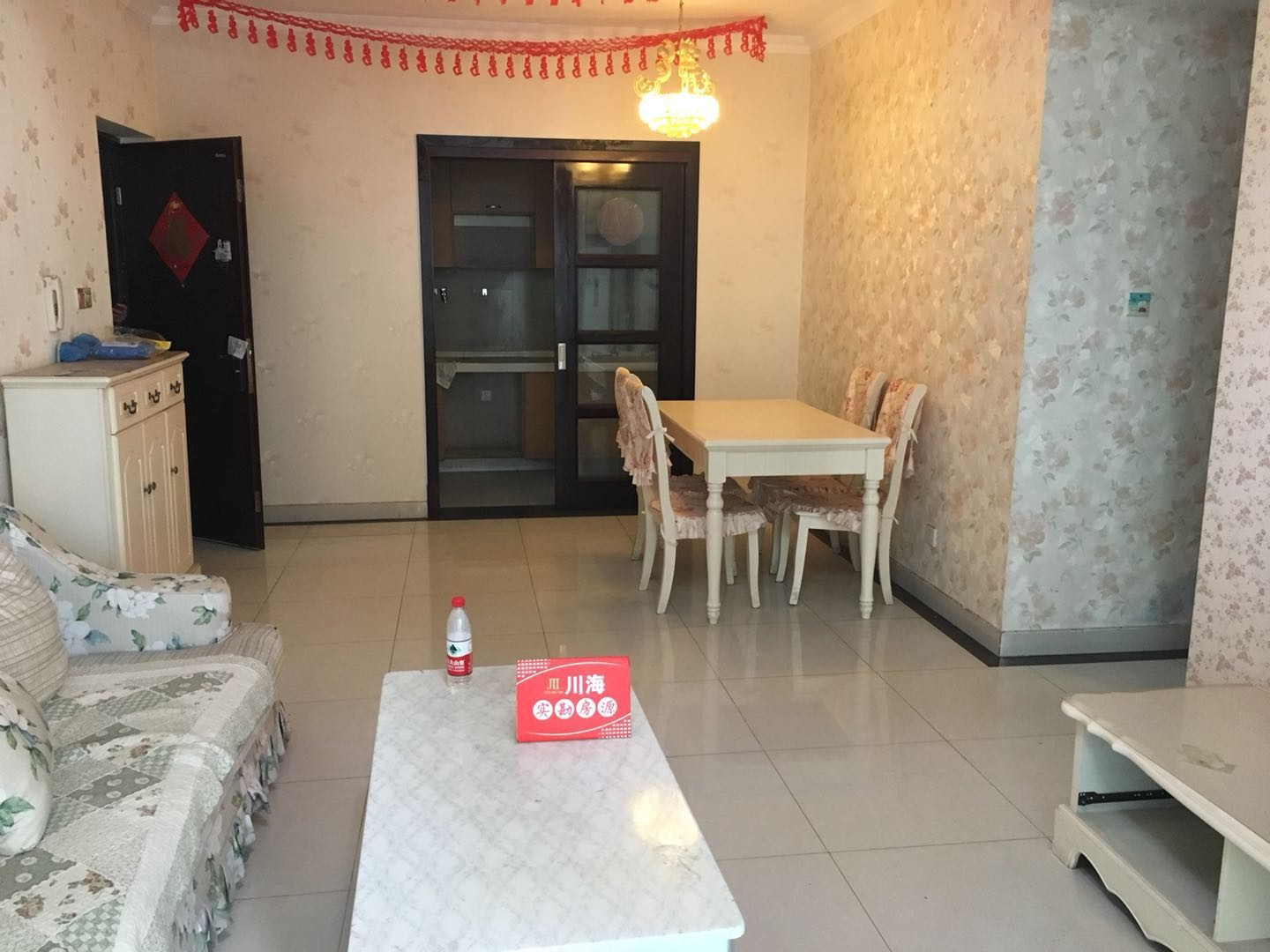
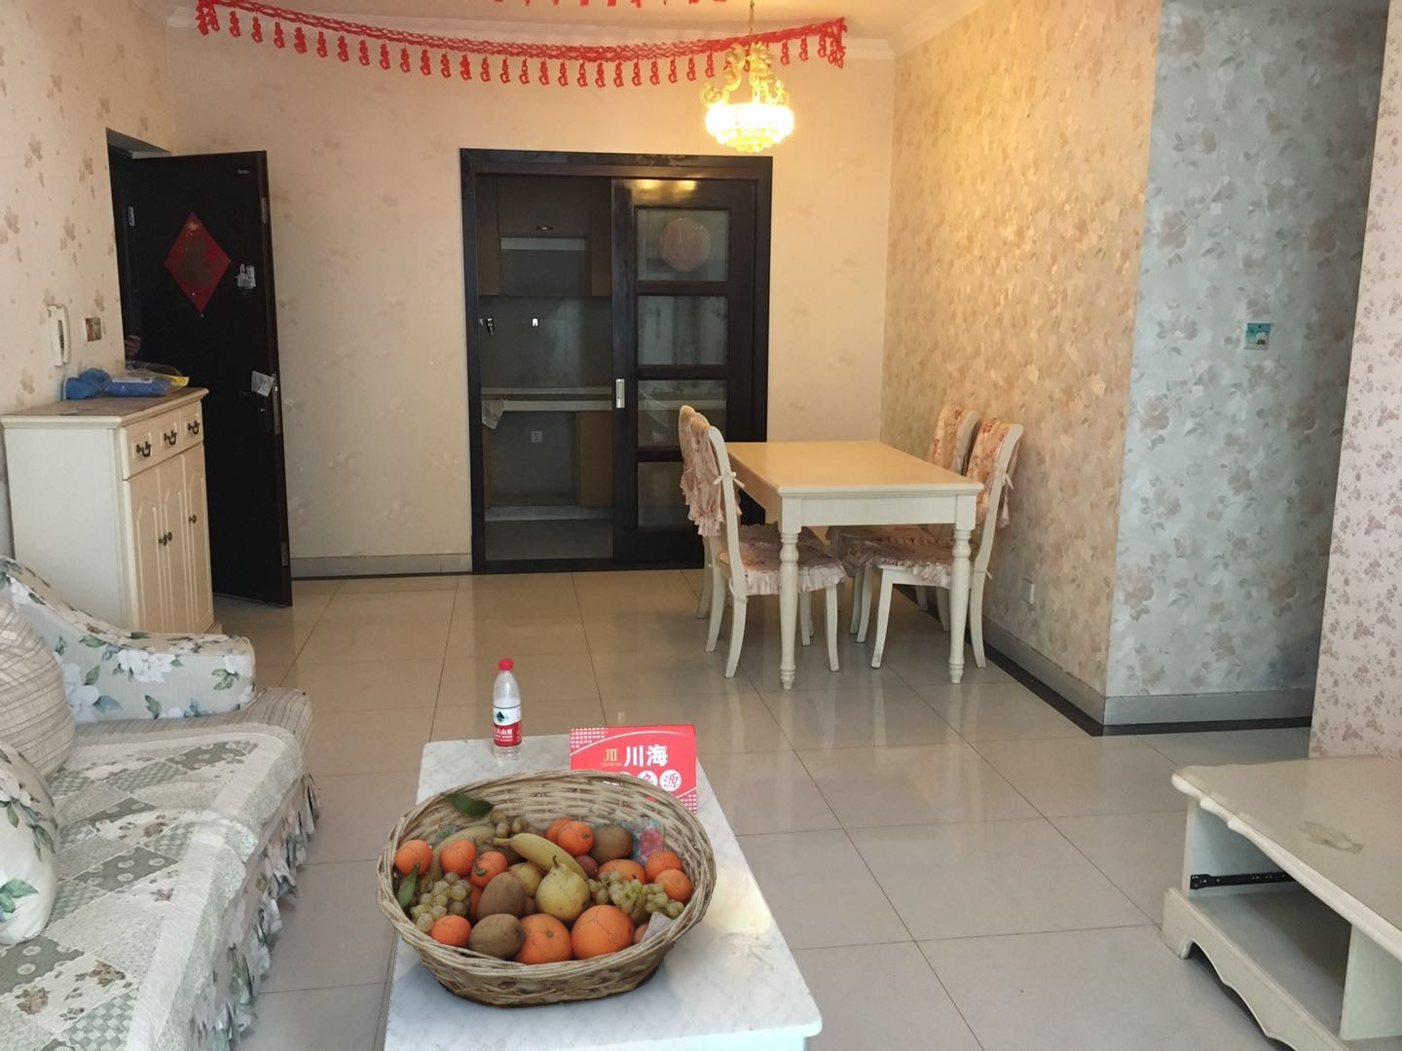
+ fruit basket (549, 883)
